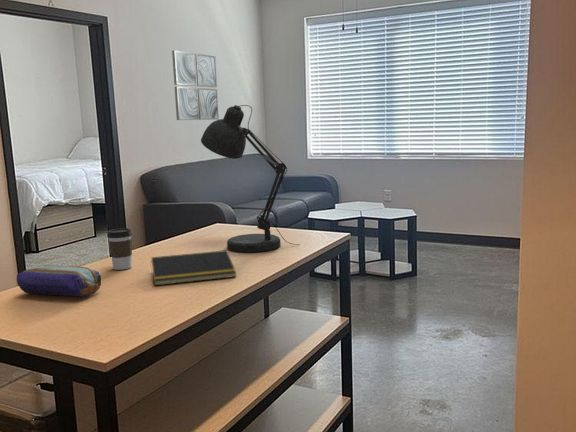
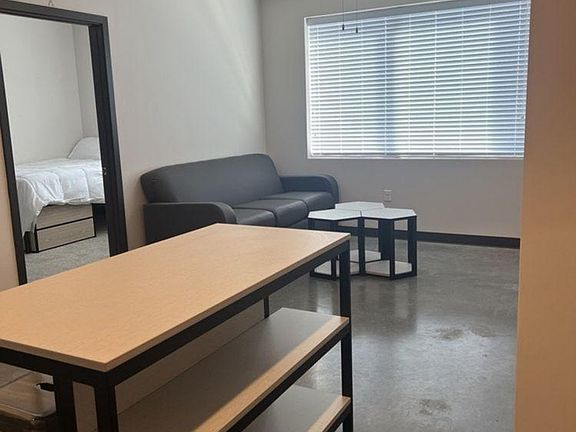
- pencil case (59, 280)
- wall art (196, 88)
- notepad (192, 266)
- desk lamp (240, 157)
- coffee cup (120, 249)
